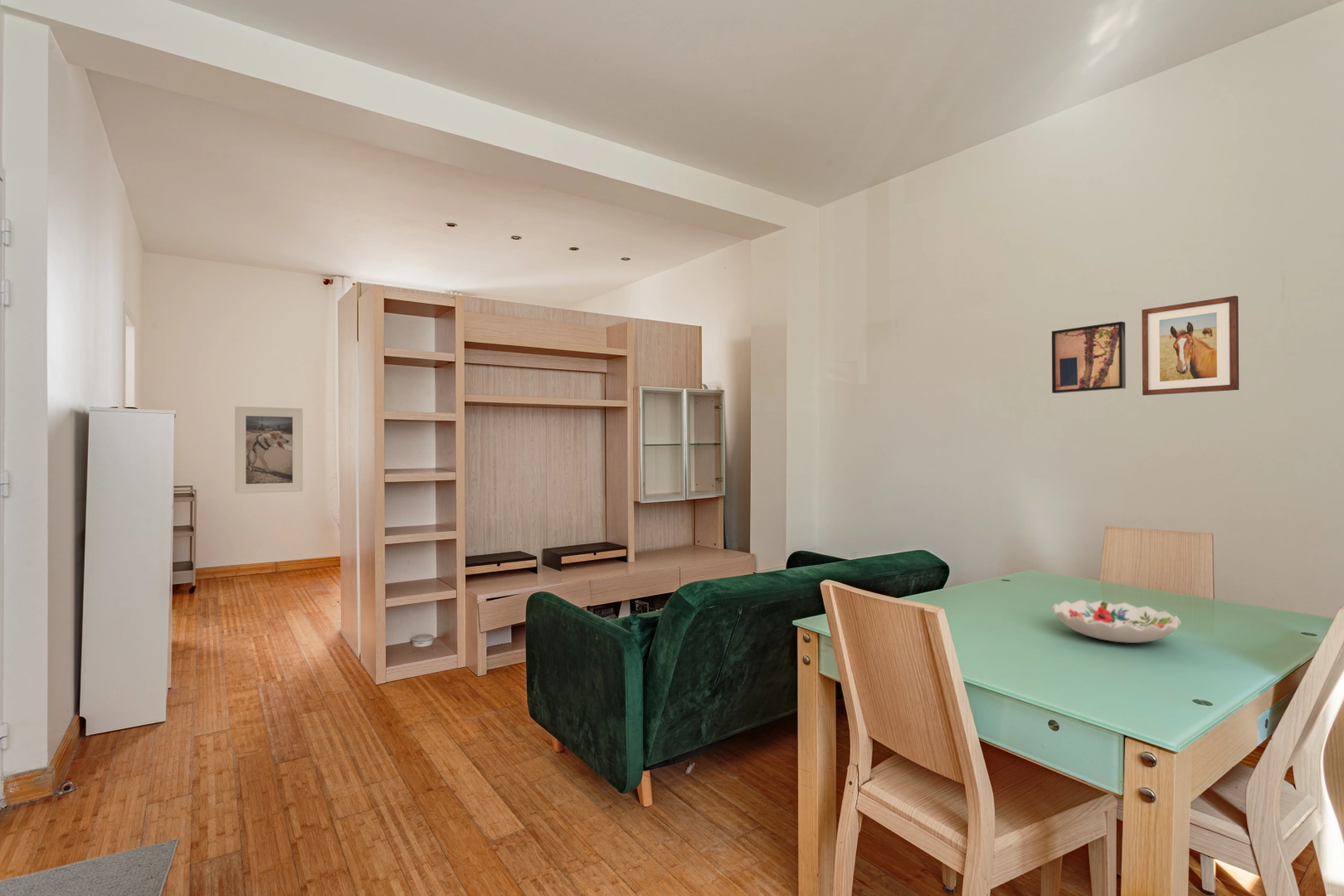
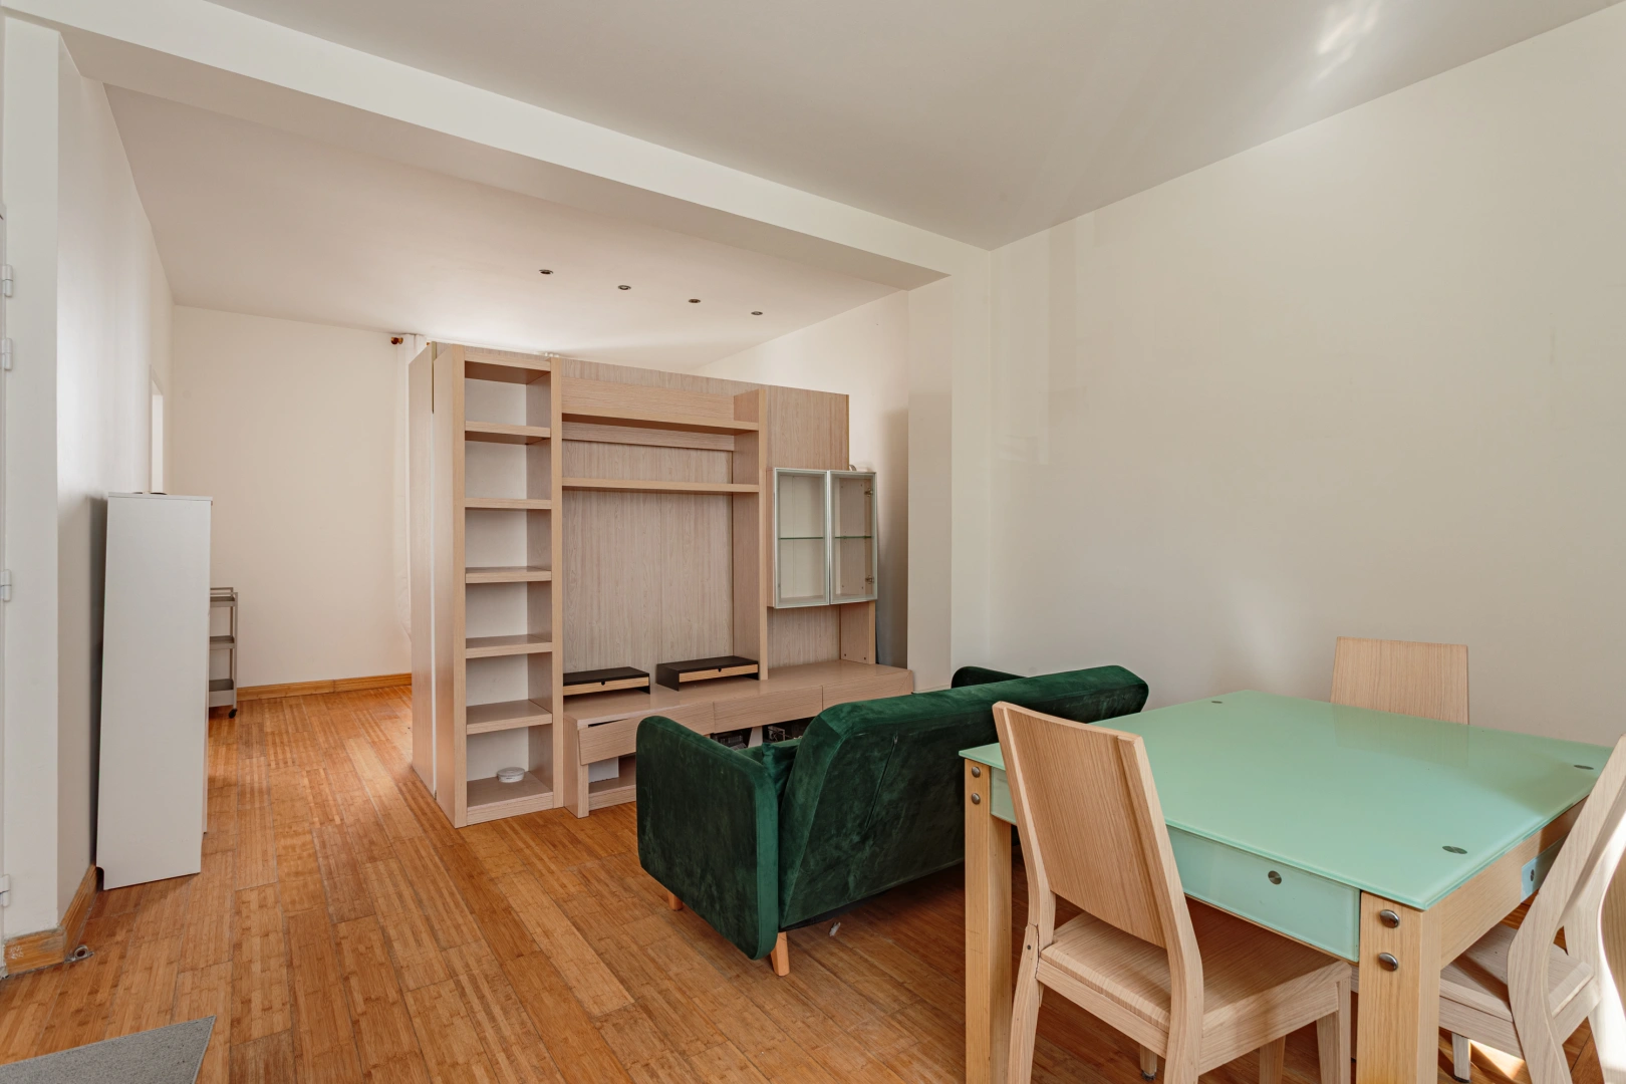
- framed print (269, 450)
- wall art (1188, 348)
- wall art (1087, 358)
- decorative bowl (1113, 624)
